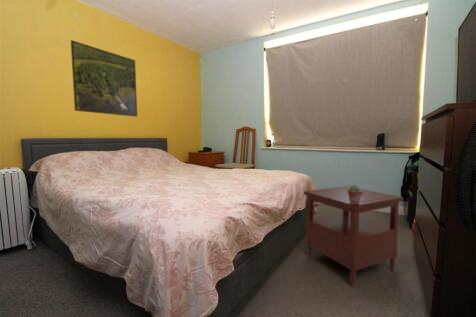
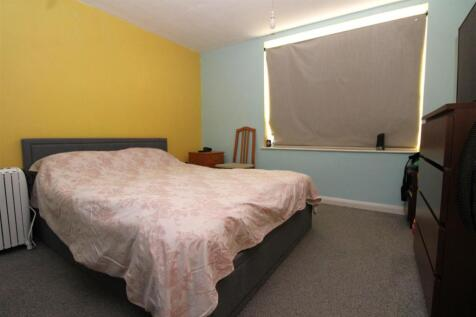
- side table (349, 228)
- potted succulent (354, 193)
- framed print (107, 82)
